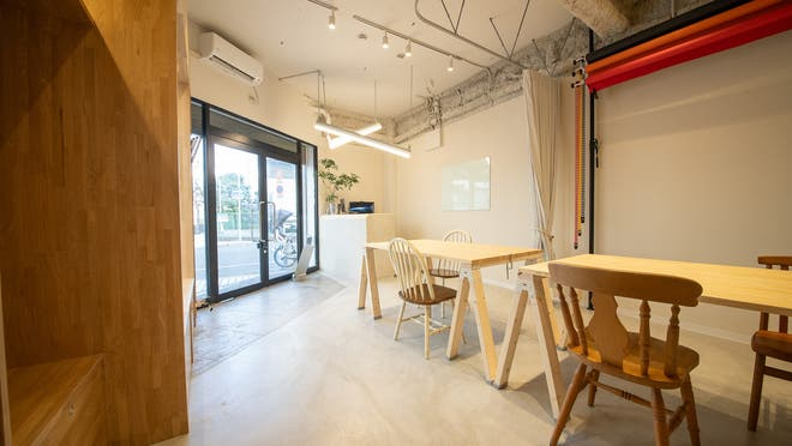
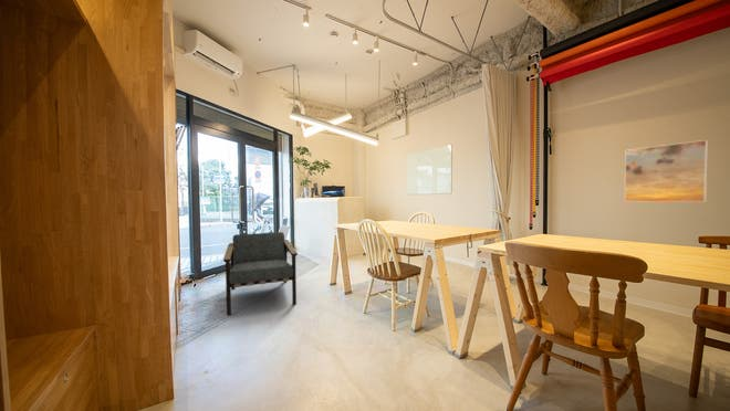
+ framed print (661, 173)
+ armchair (260, 266)
